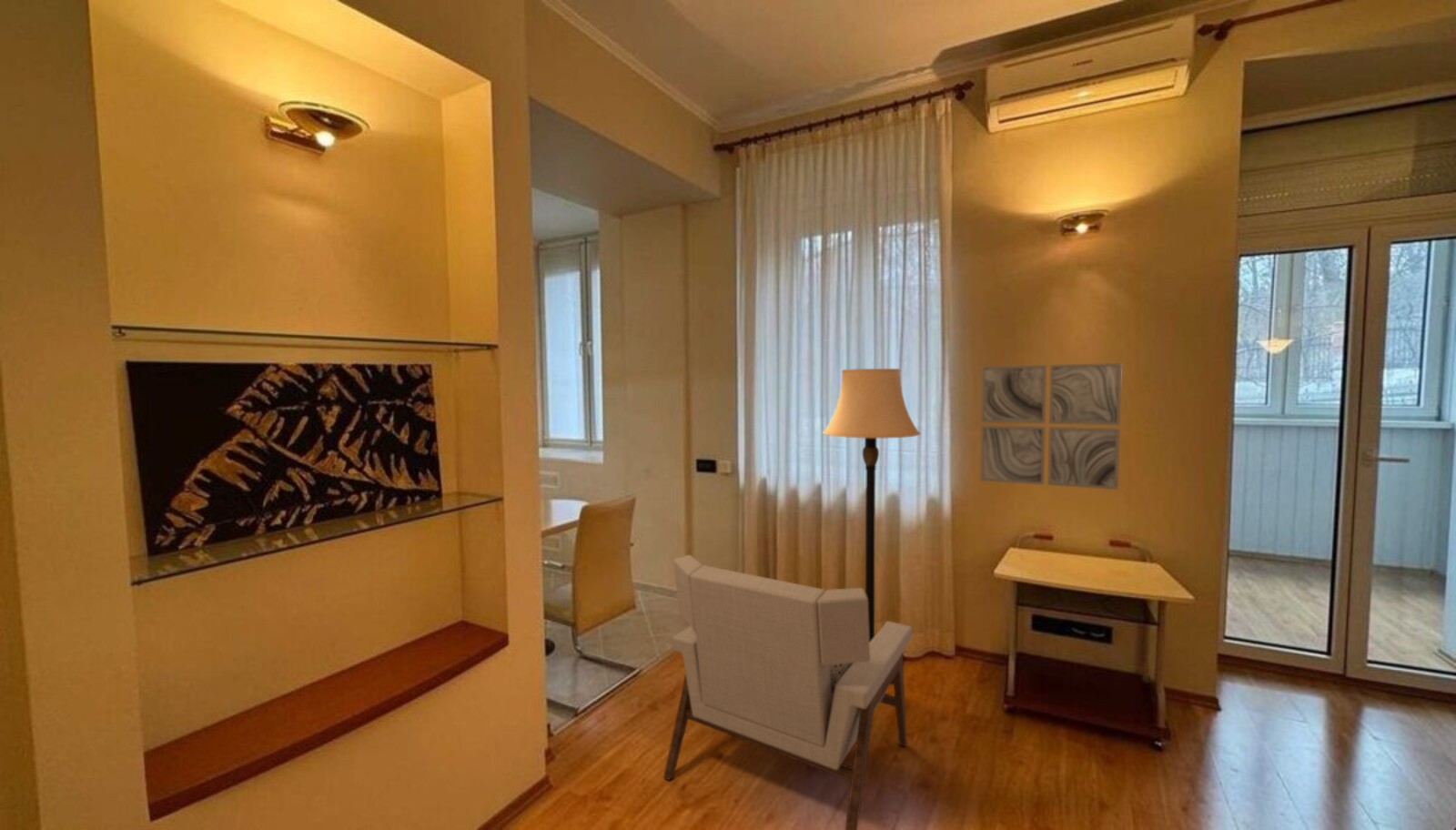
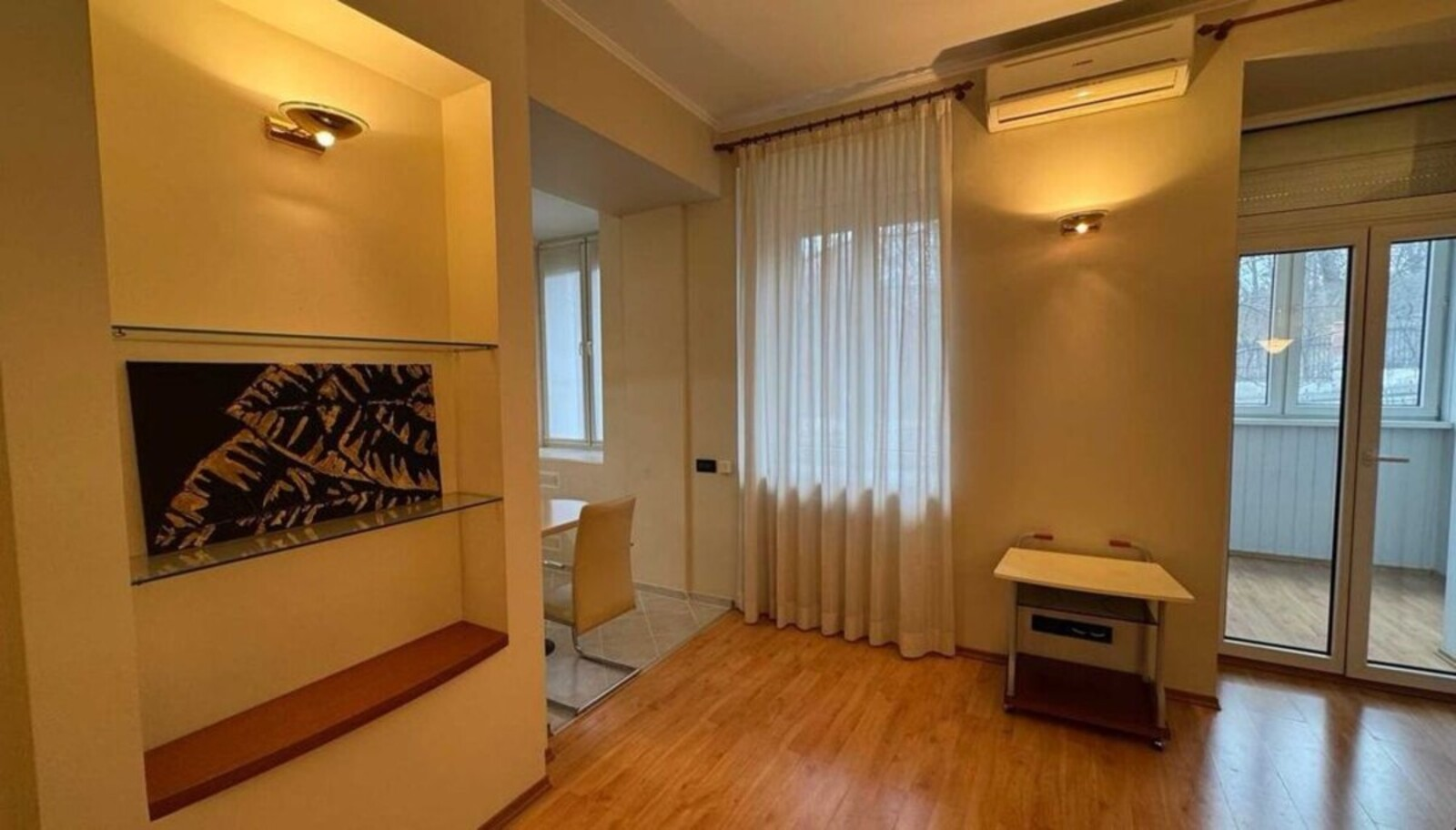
- wall art (1045, 427)
- lamp (870, 519)
- armchair (791, 658)
